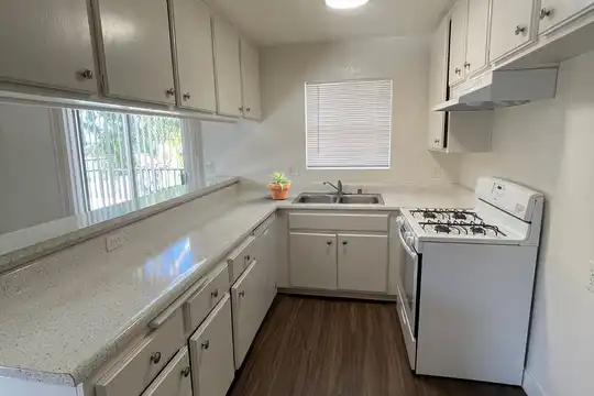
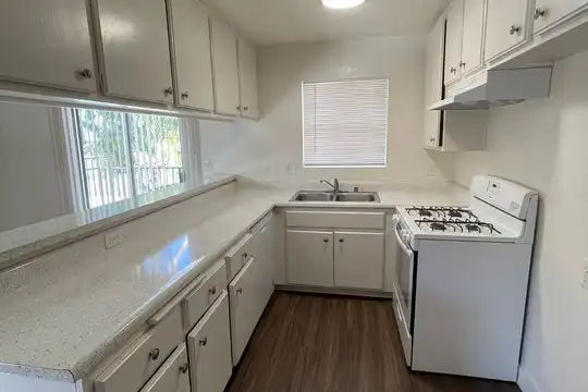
- potted plant (278, 184)
